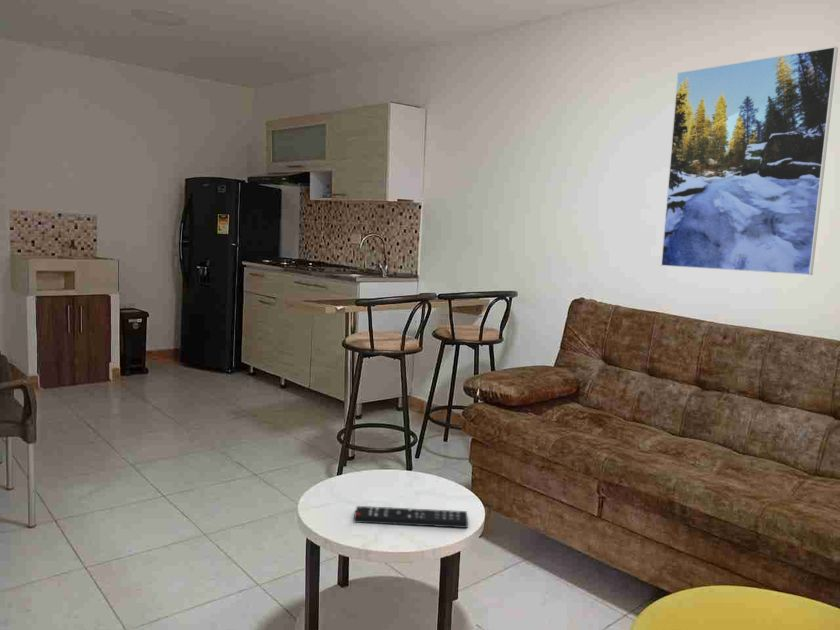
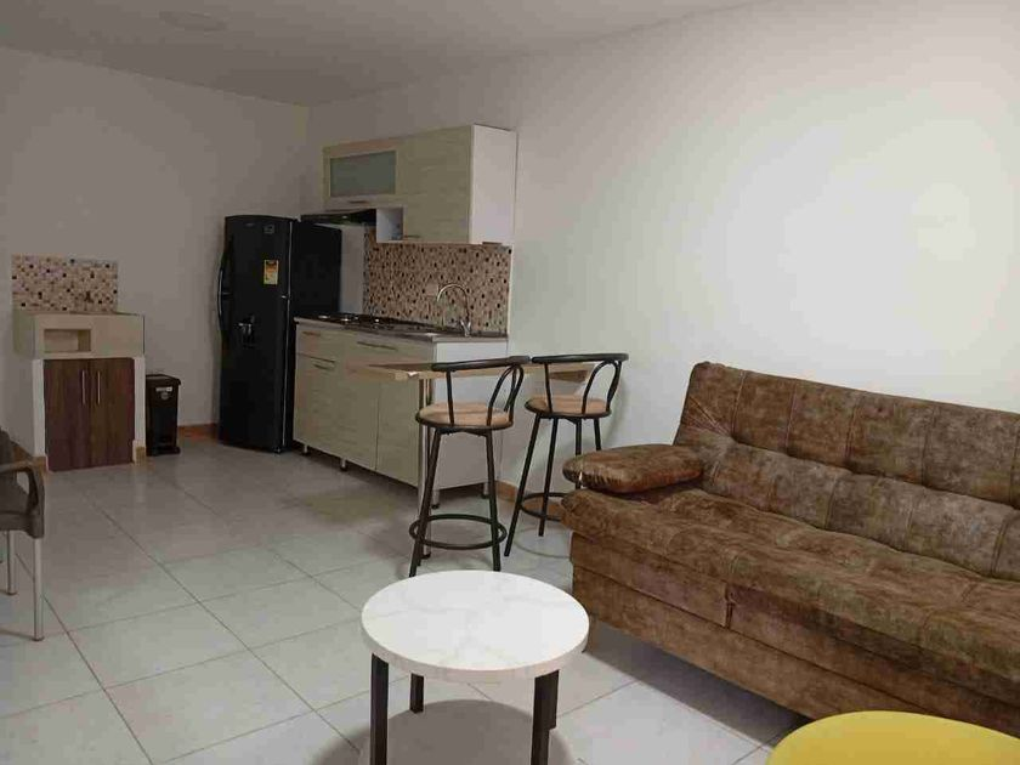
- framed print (740, 167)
- remote control (410, 515)
